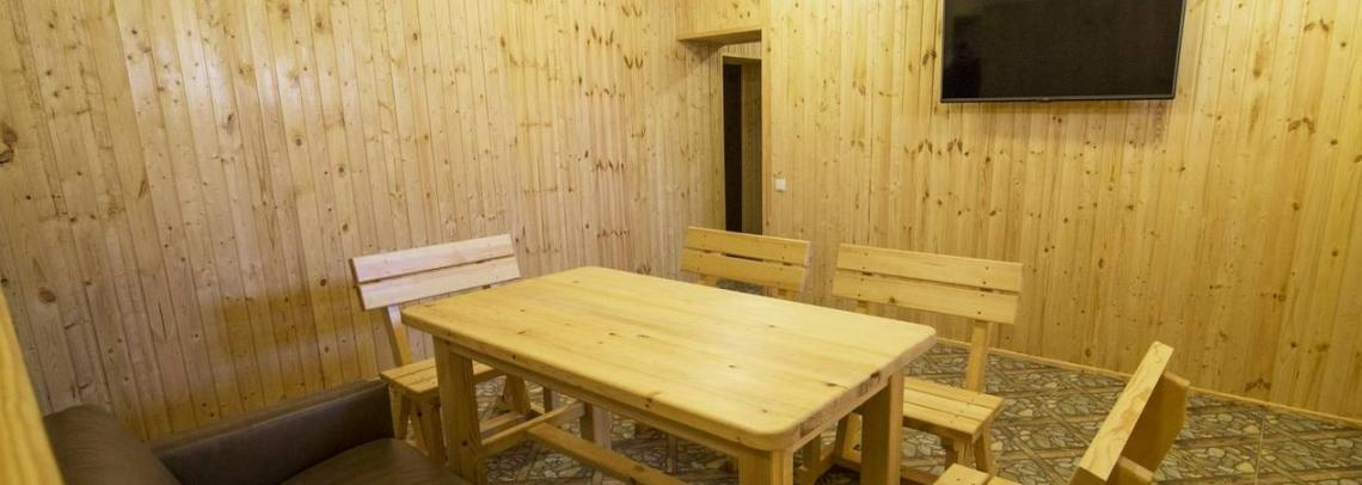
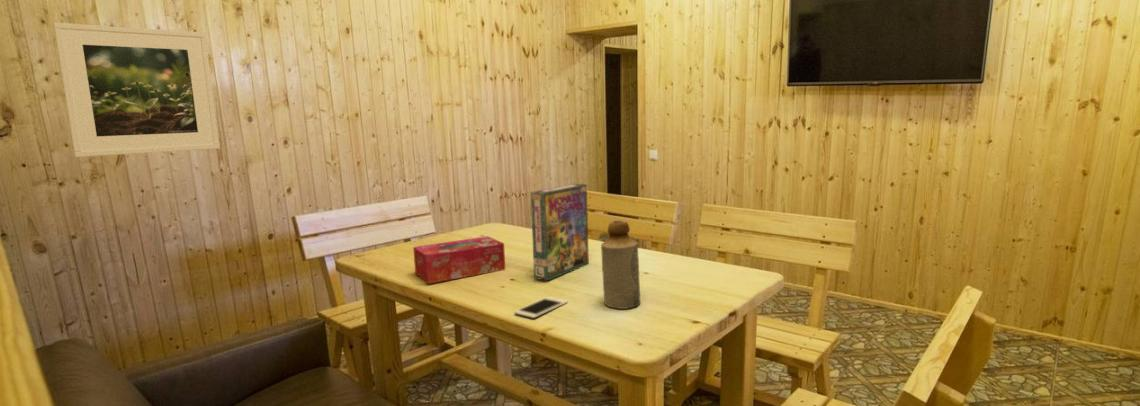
+ tissue box (459, 258)
+ game box (561, 230)
+ bottle (620, 262)
+ cell phone (541, 307)
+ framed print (143, 91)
